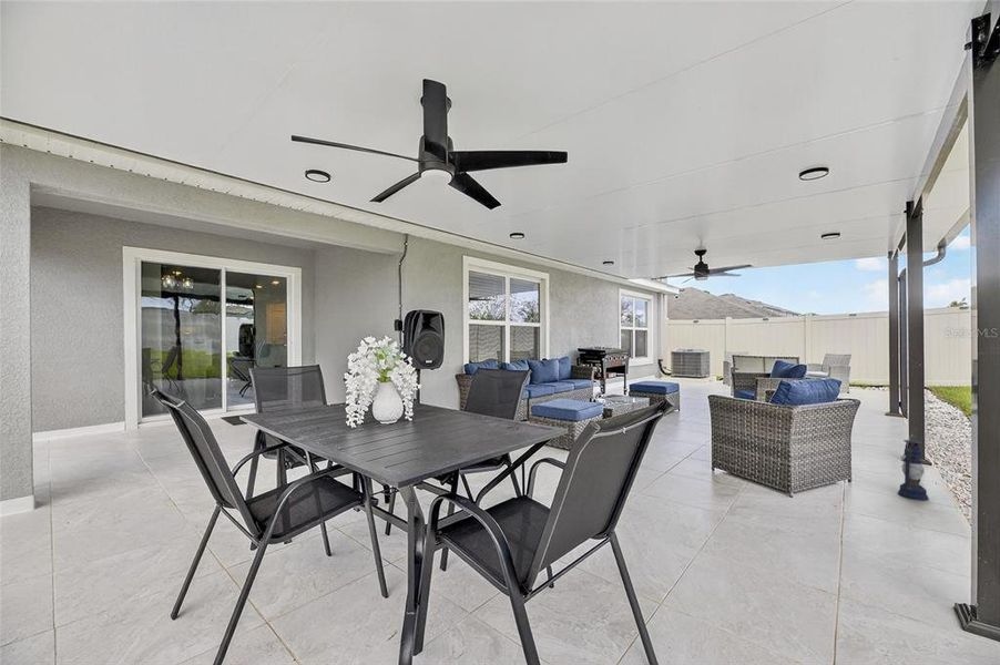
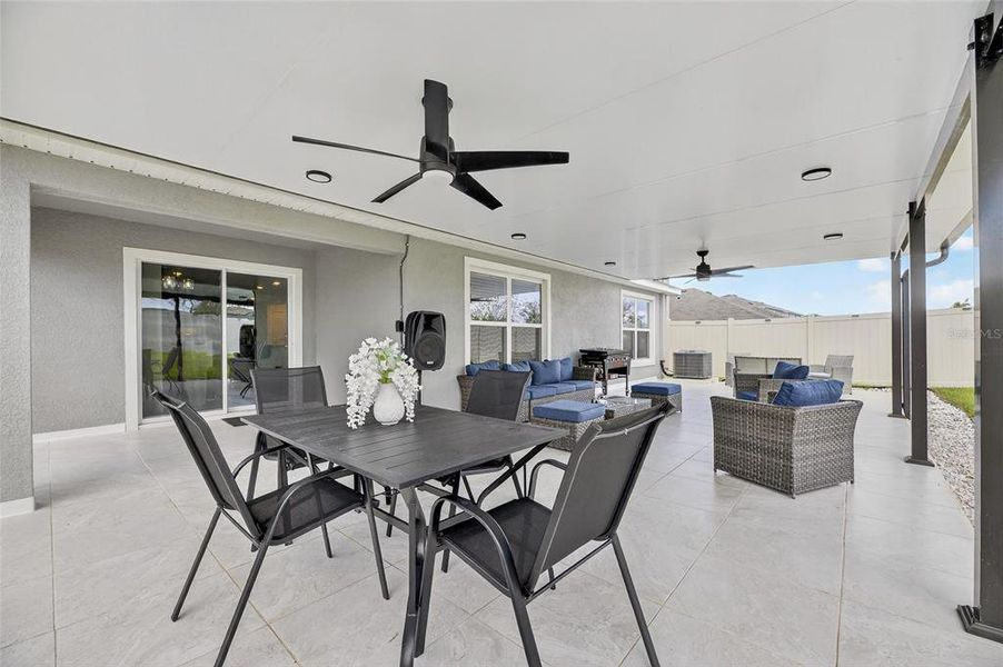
- lantern (912, 464)
